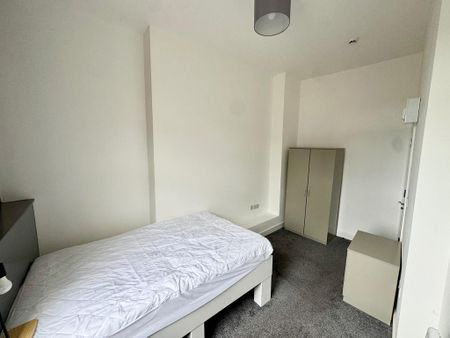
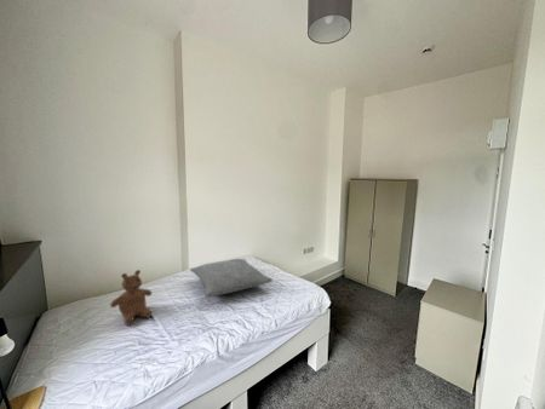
+ pillow (229, 275)
+ teddy bear (133, 295)
